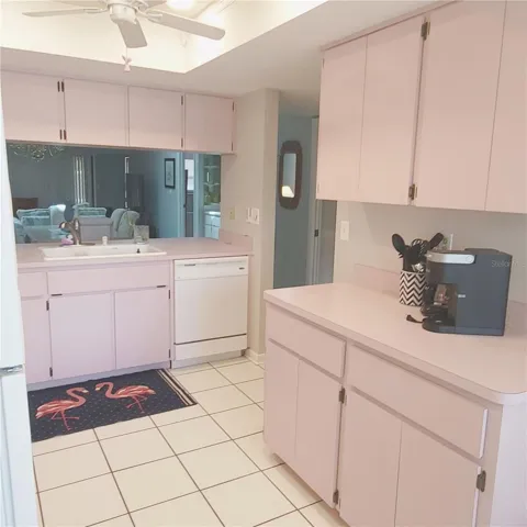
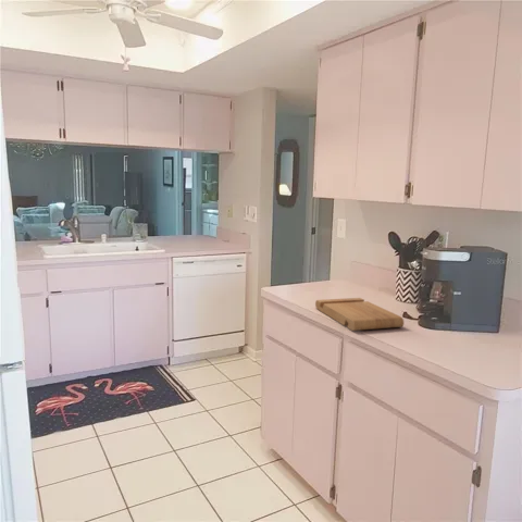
+ cutting board (356, 312)
